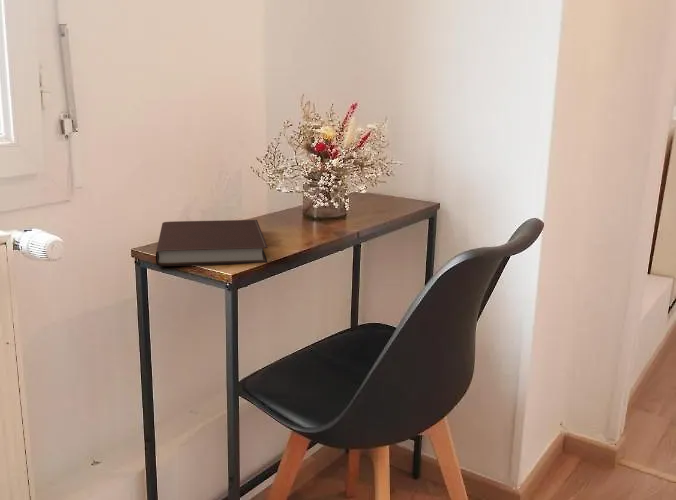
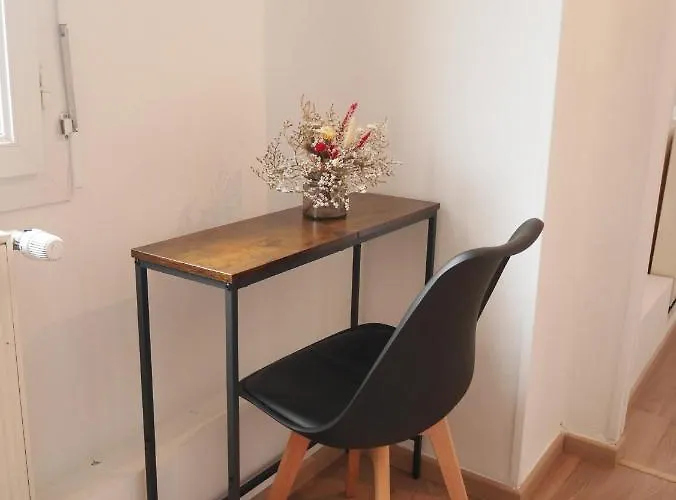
- notebook (211, 240)
